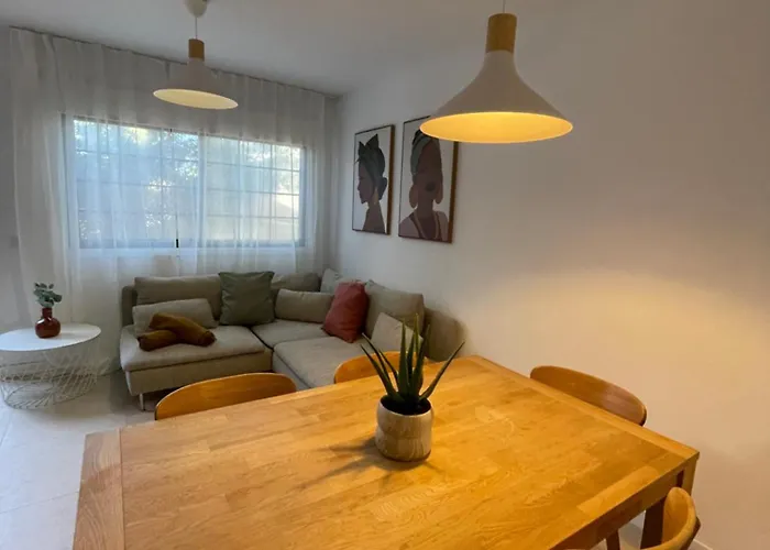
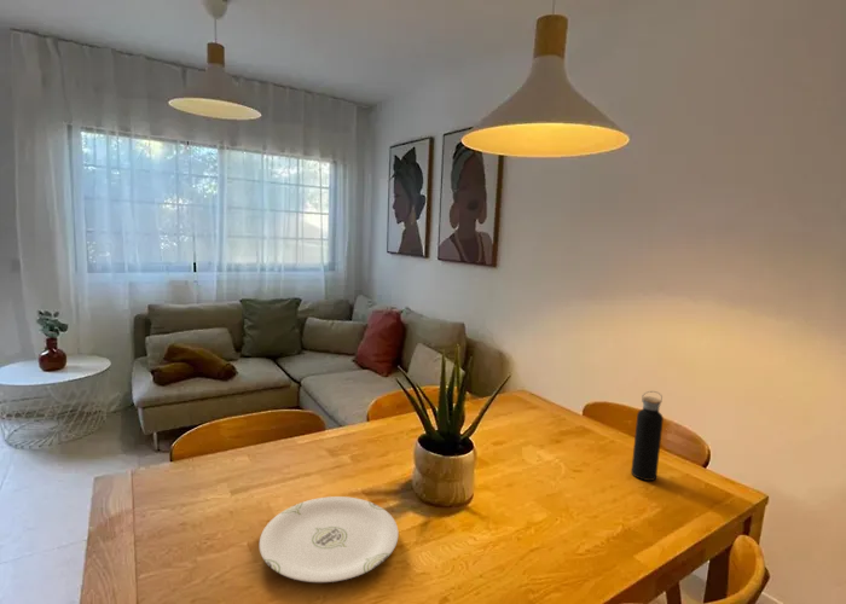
+ plate (330, 538)
+ water bottle (648, 434)
